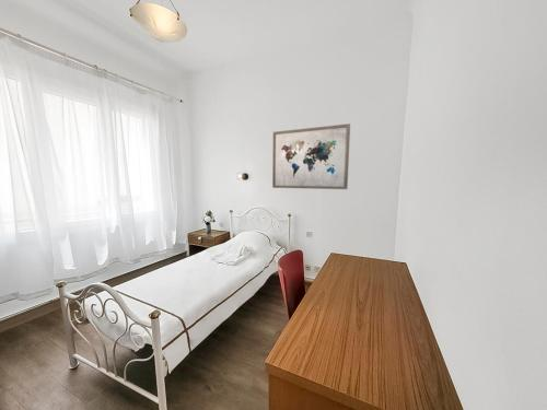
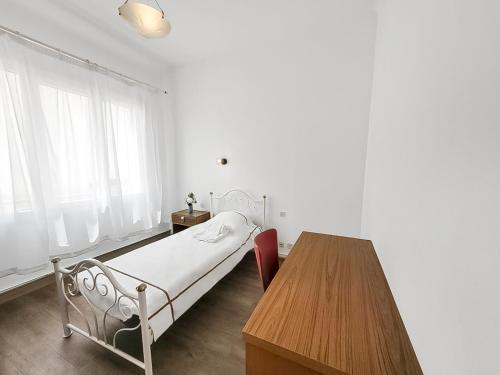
- wall art (307, 159)
